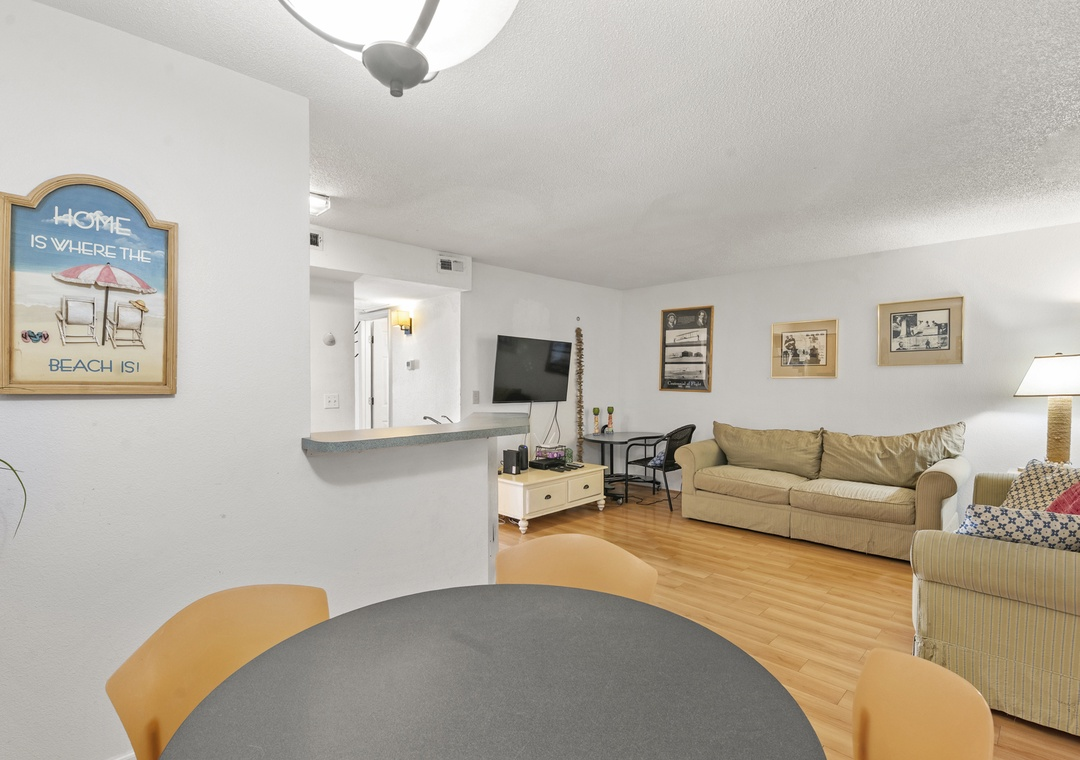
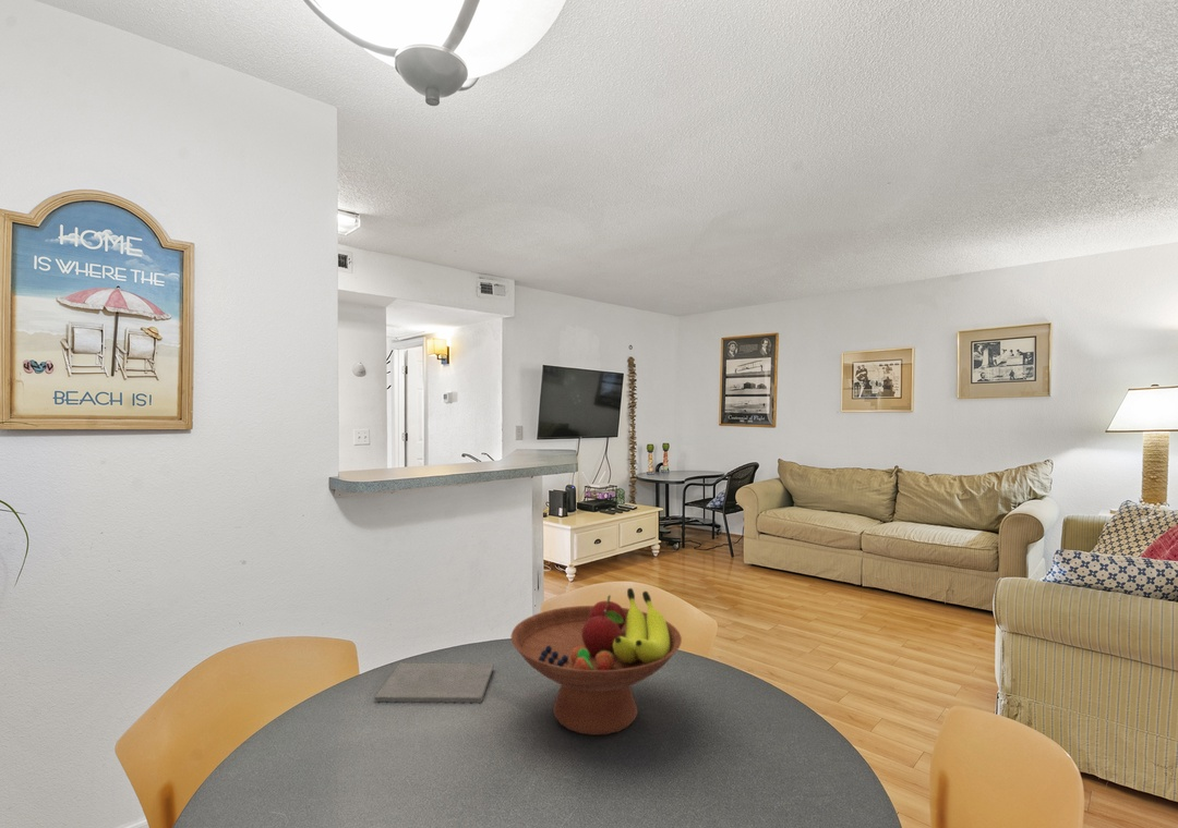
+ fruit bowl (596, 658)
+ notepad (437, 681)
